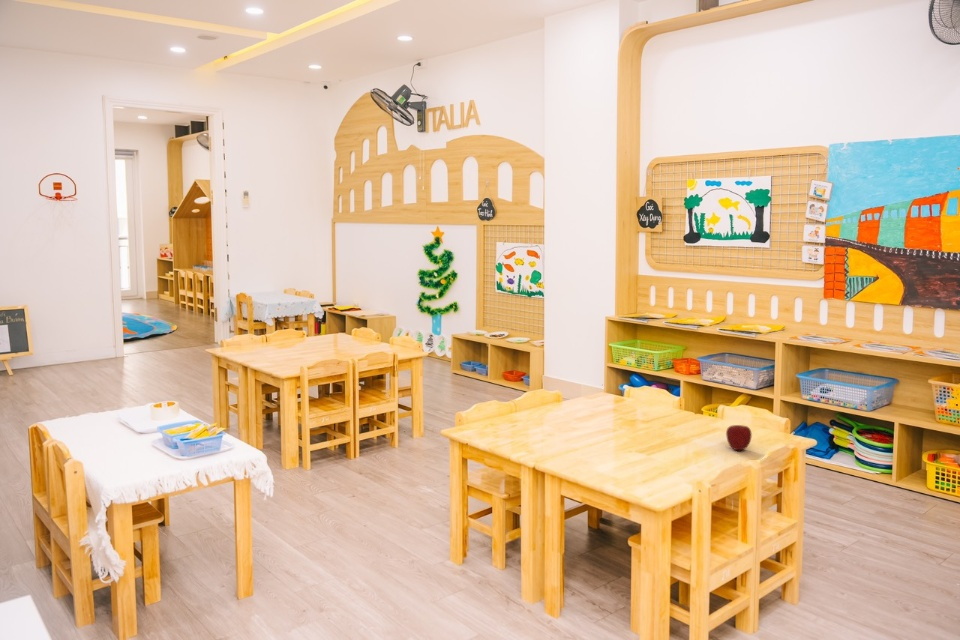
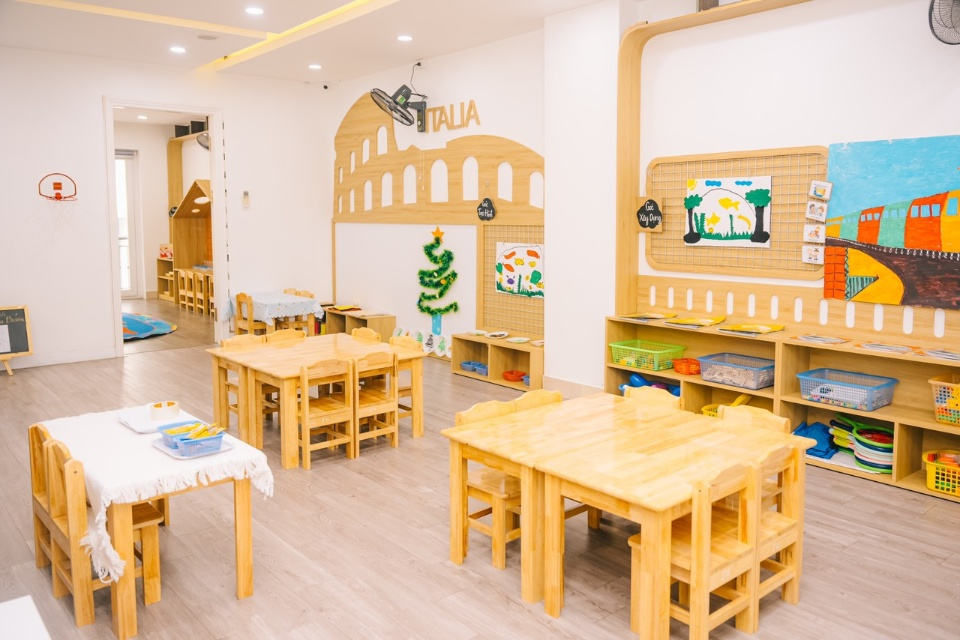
- apple (738, 437)
